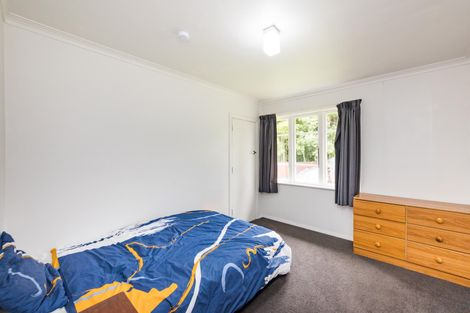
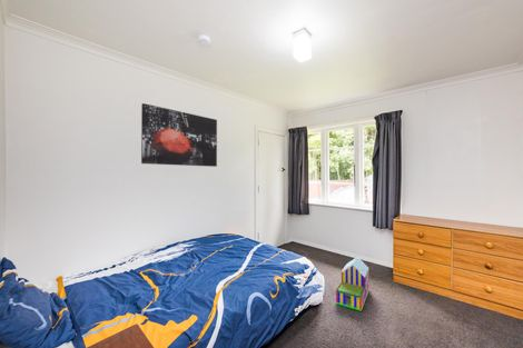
+ toy house (353, 279)
+ wall art (184, 138)
